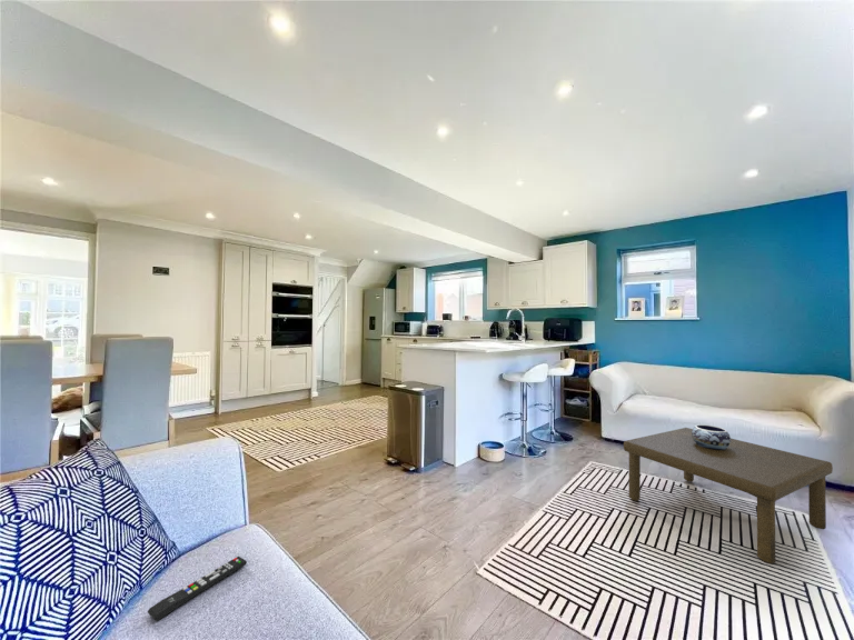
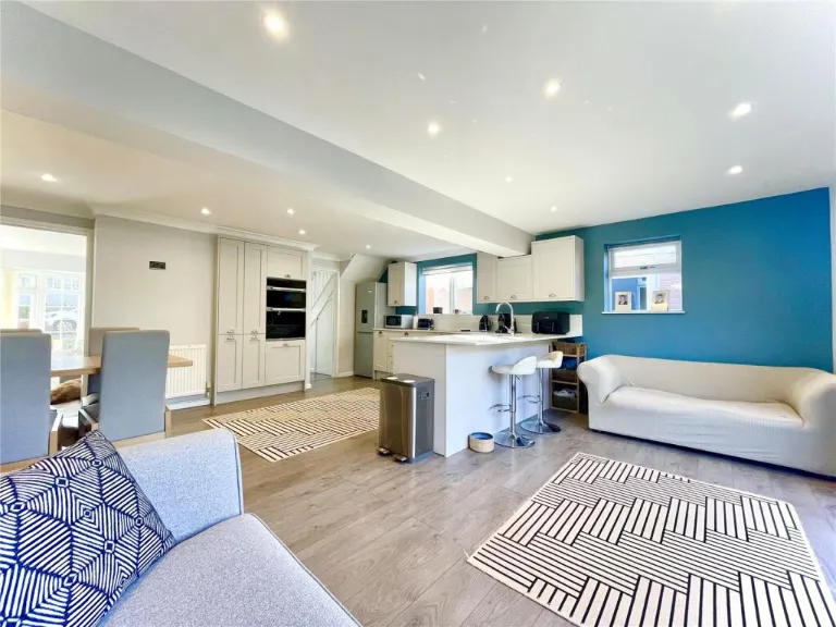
- decorative bowl (711, 437)
- coffee table (719, 481)
- remote control (201, 584)
